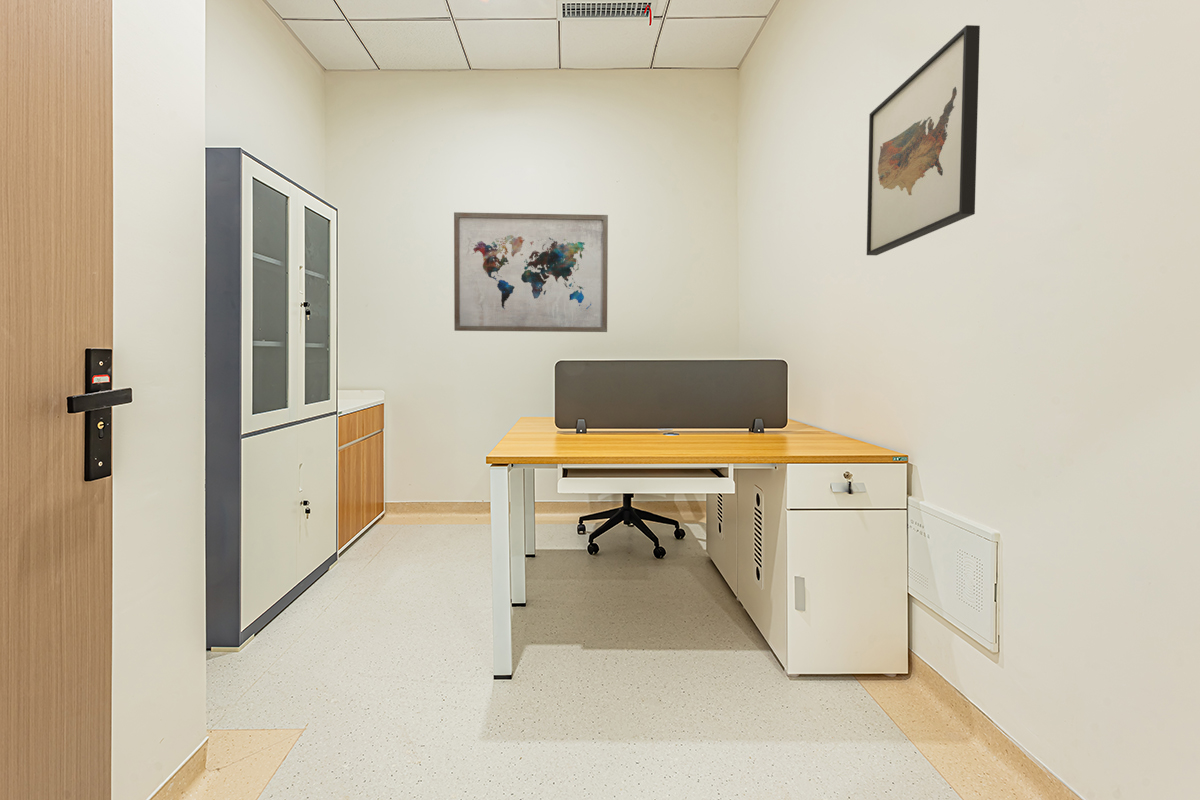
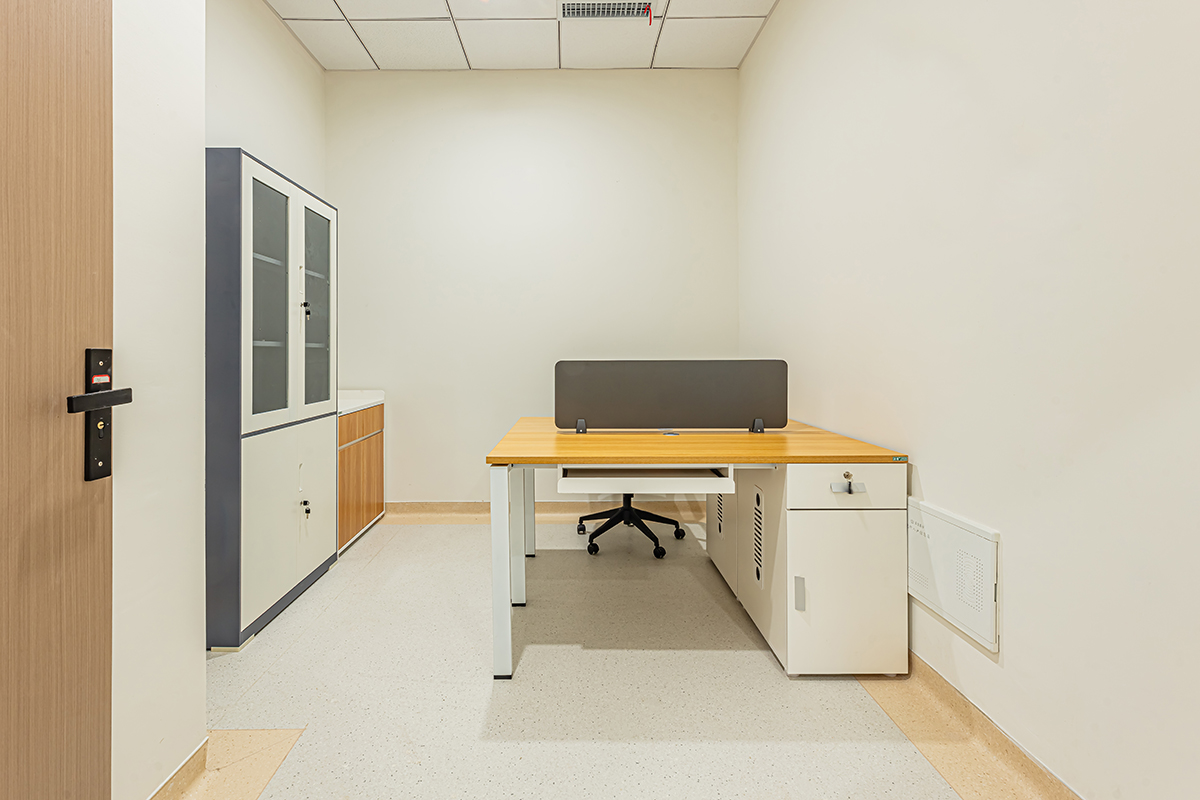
- wall art (914, 157)
- wall art (531, 272)
